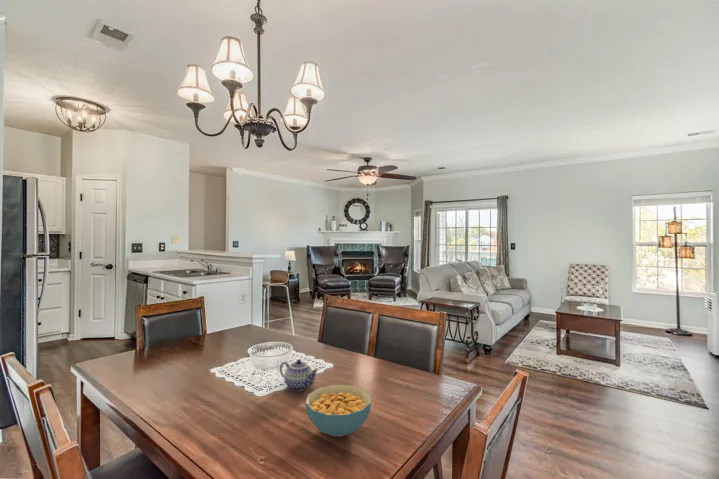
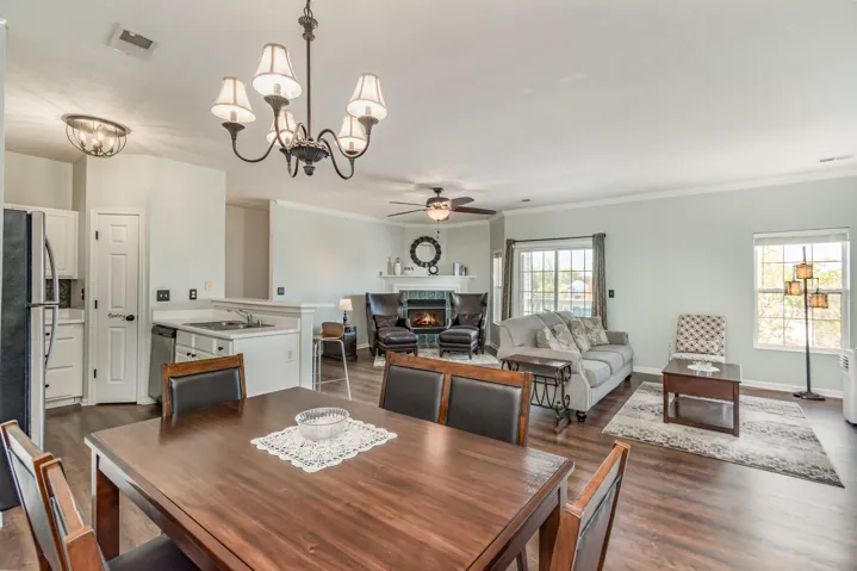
- cereal bowl (338, 414)
- teapot (298, 373)
